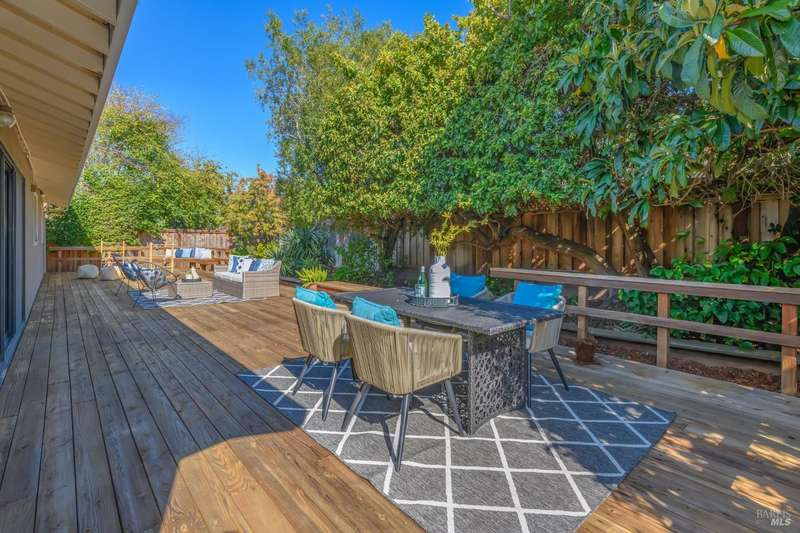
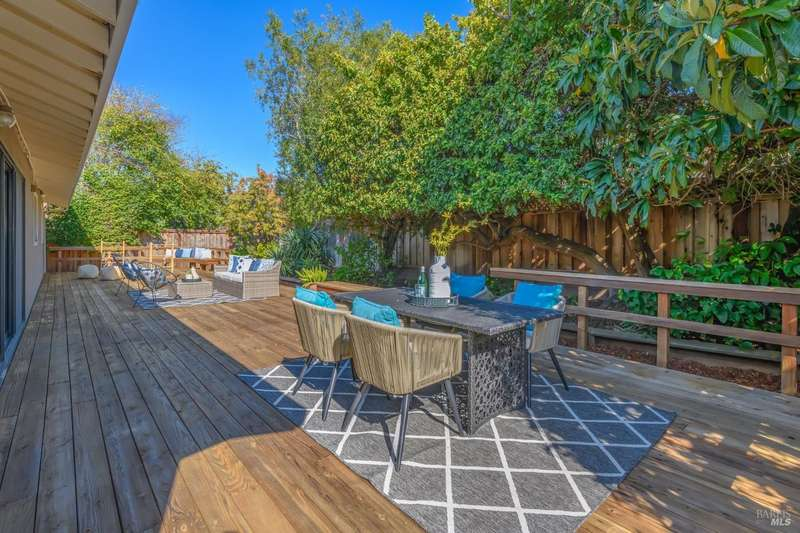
- plant pot (585, 350)
